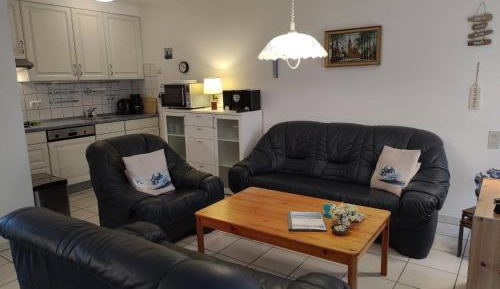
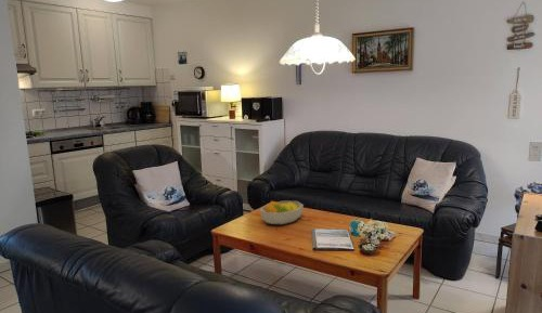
+ fruit bowl (282, 210)
